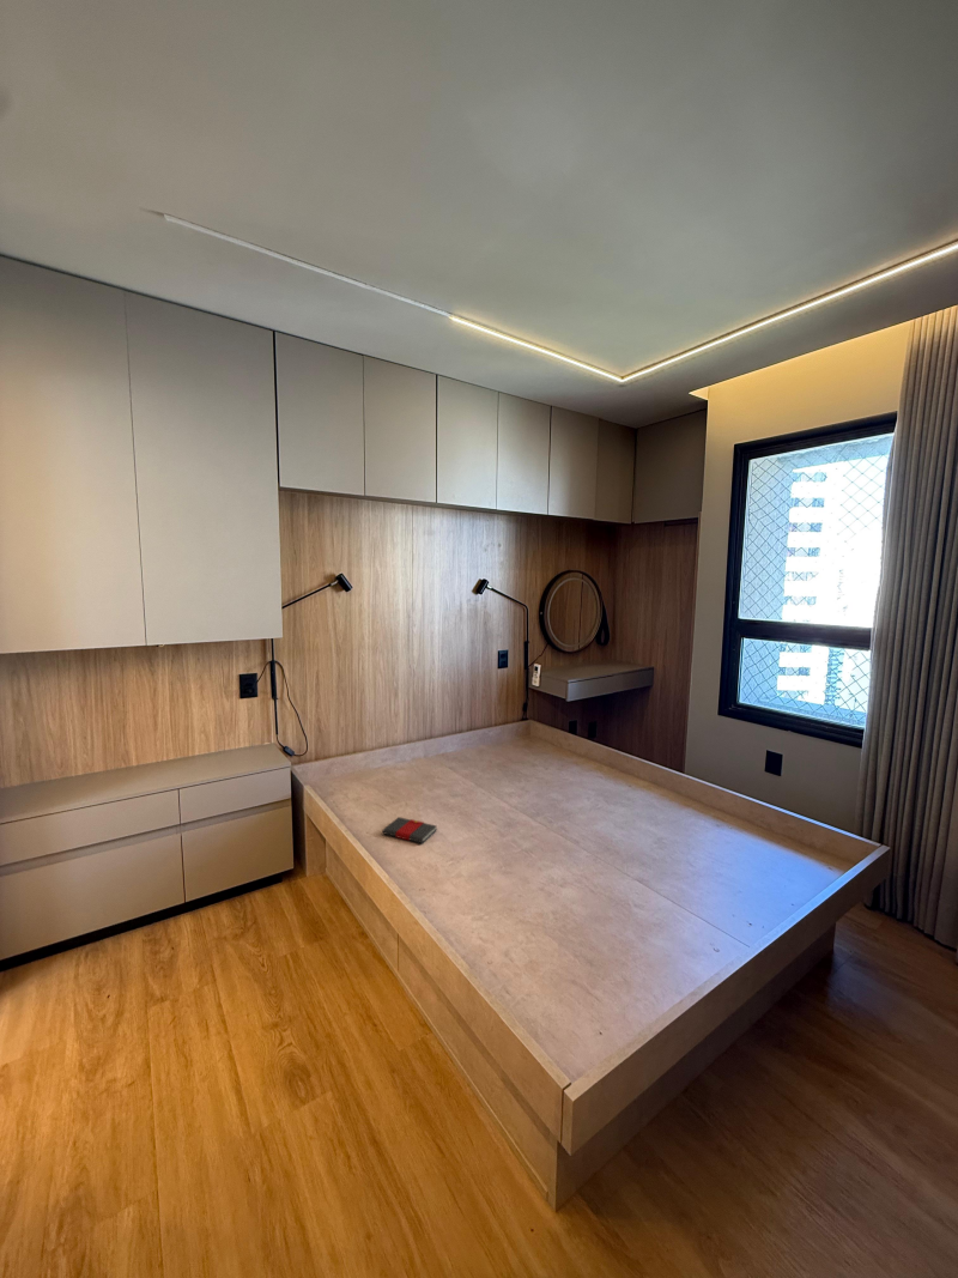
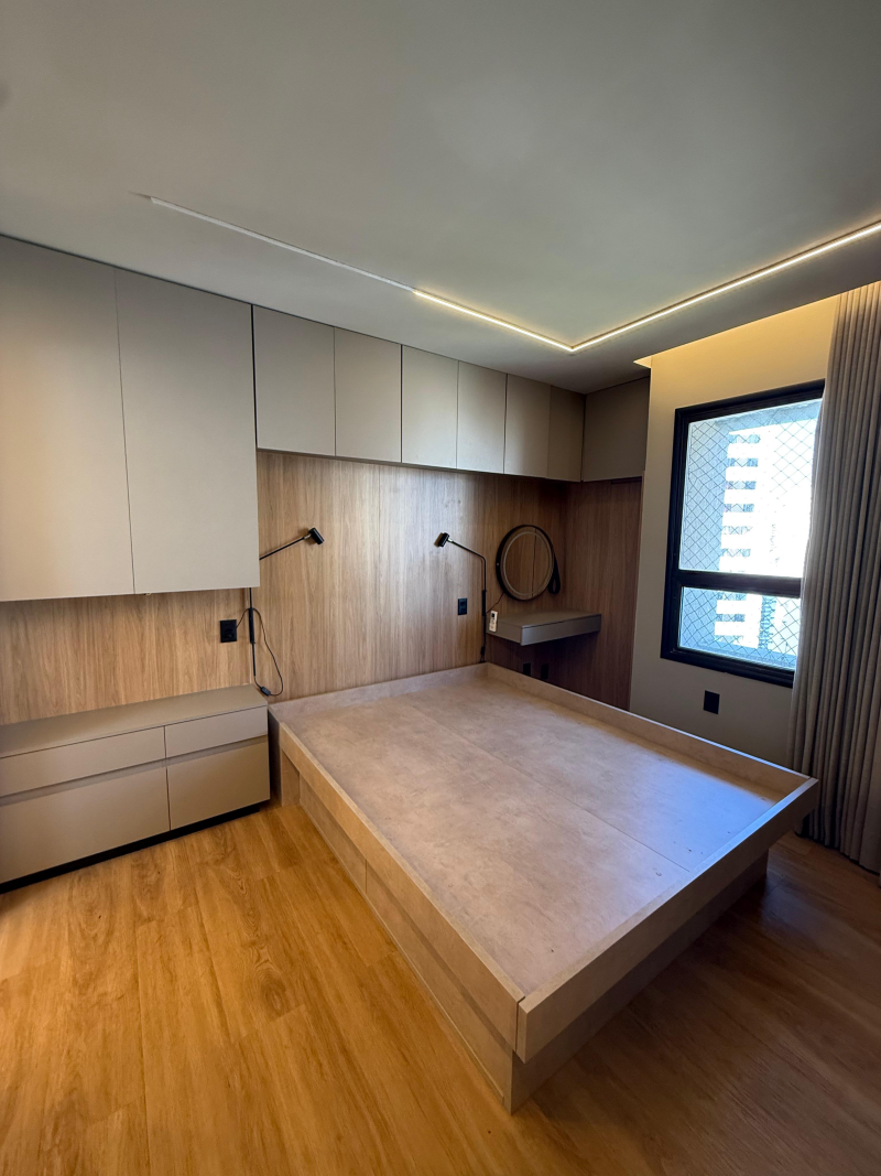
- book (410, 829)
